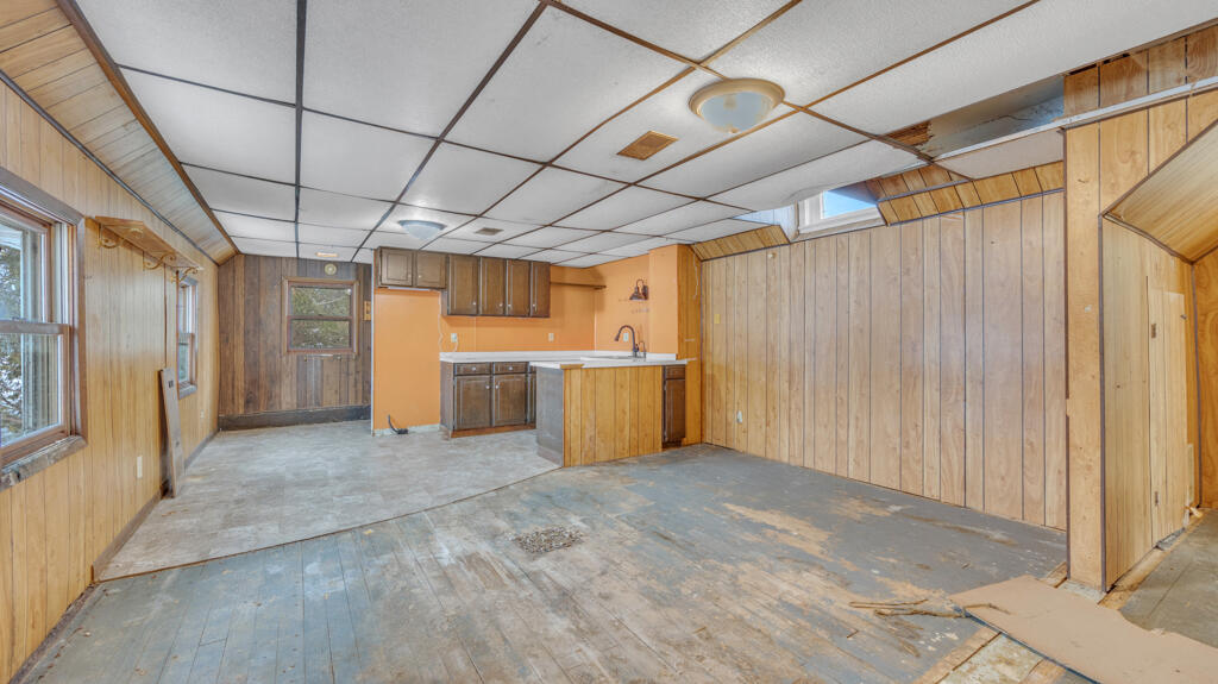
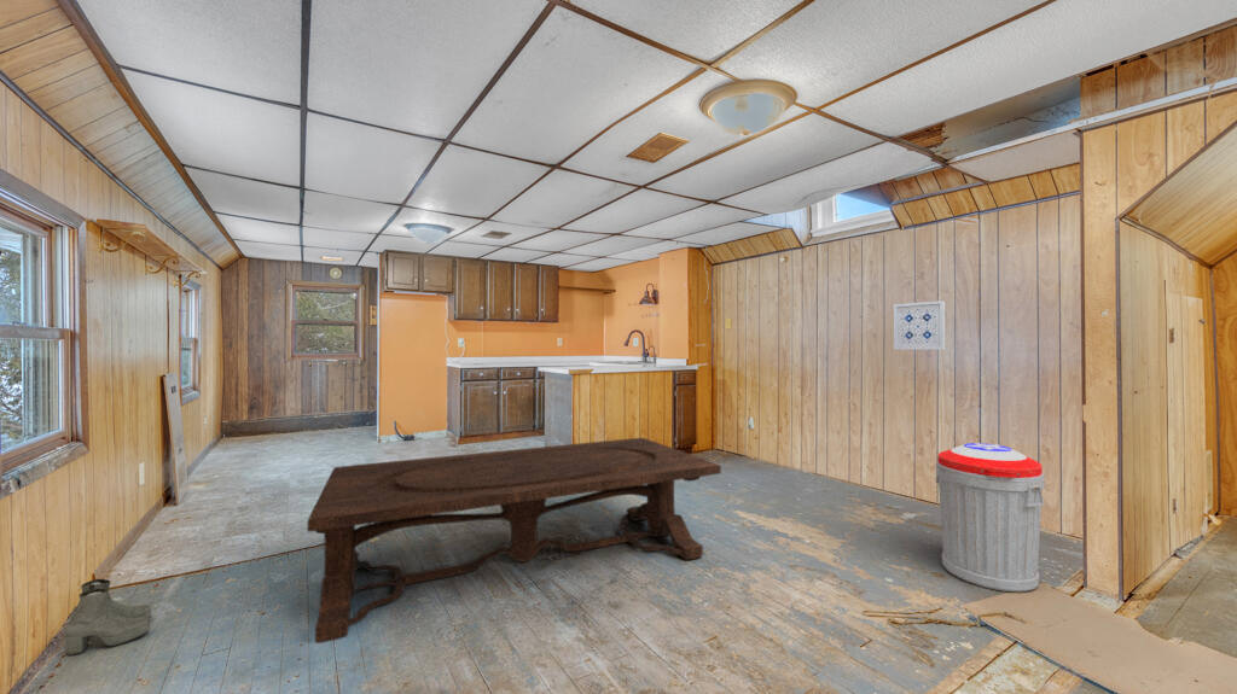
+ dining table (527, 513)
+ boots (110, 608)
+ trash can (987, 509)
+ wall art (918, 326)
